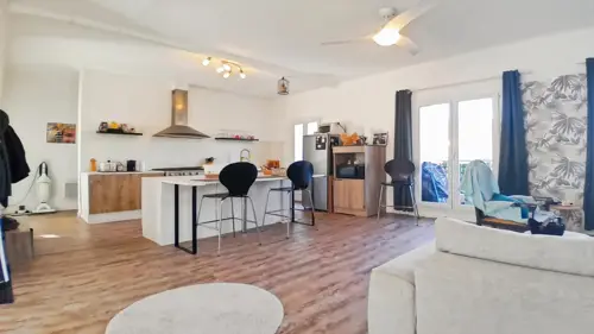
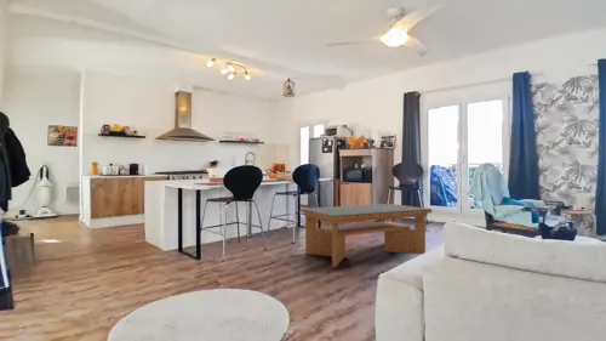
+ coffee table (365, 231)
